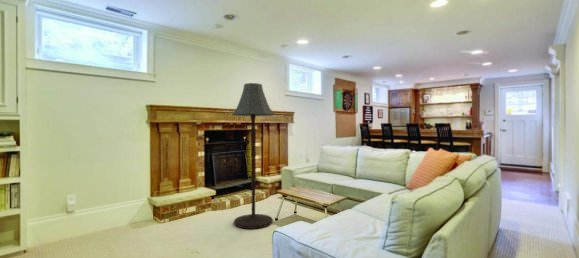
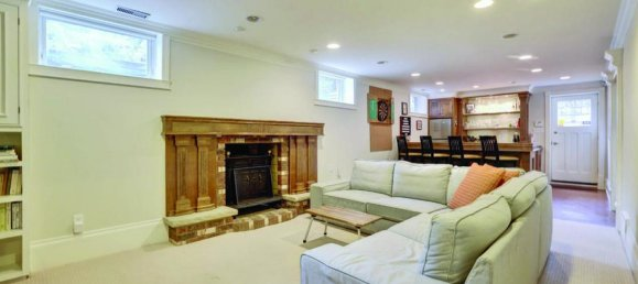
- floor lamp (253, 153)
